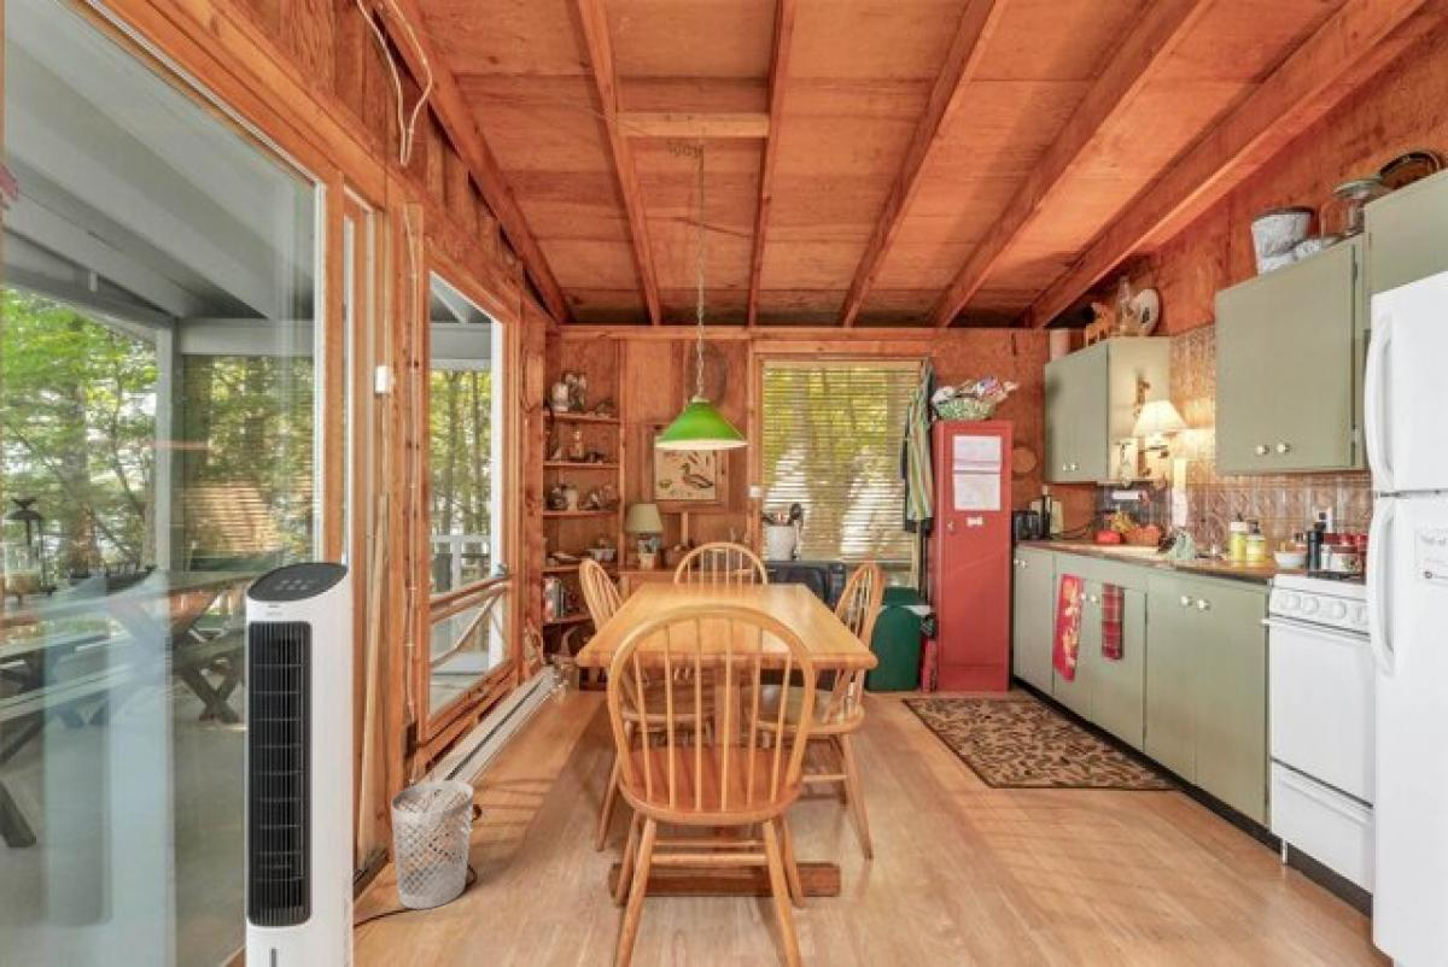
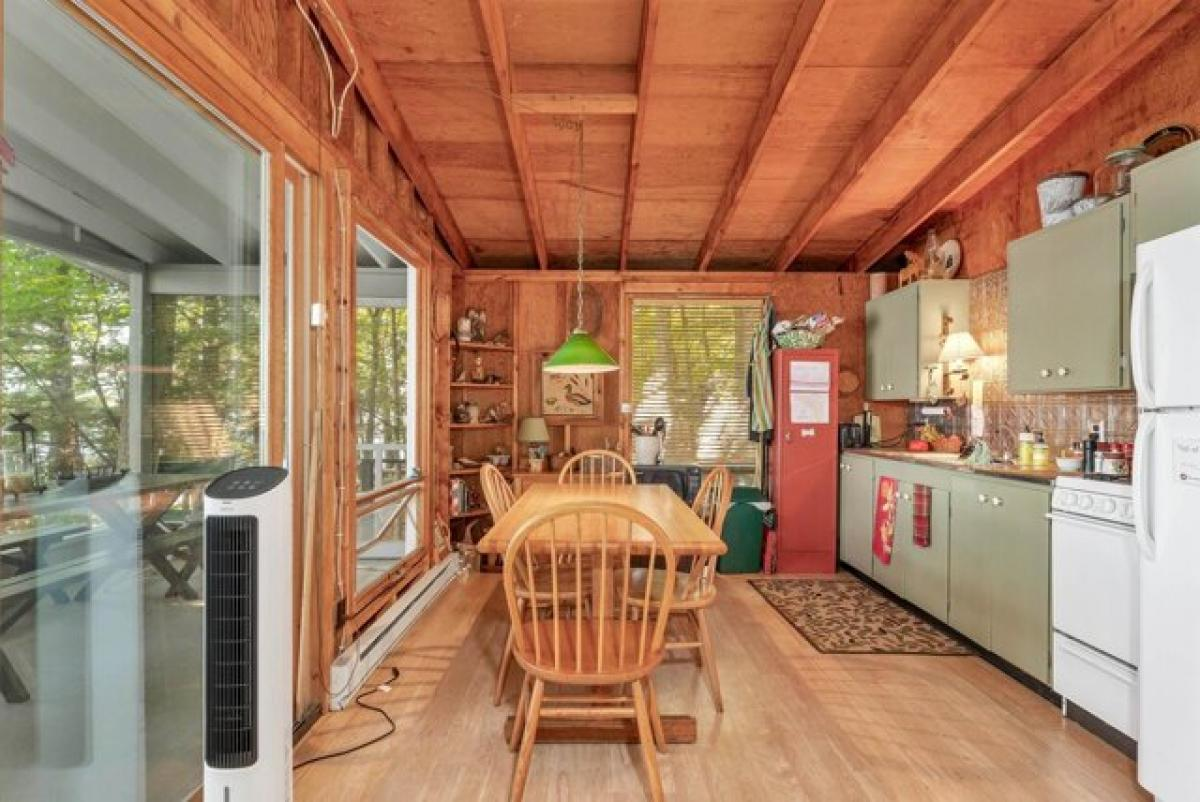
- wastebasket (432, 843)
